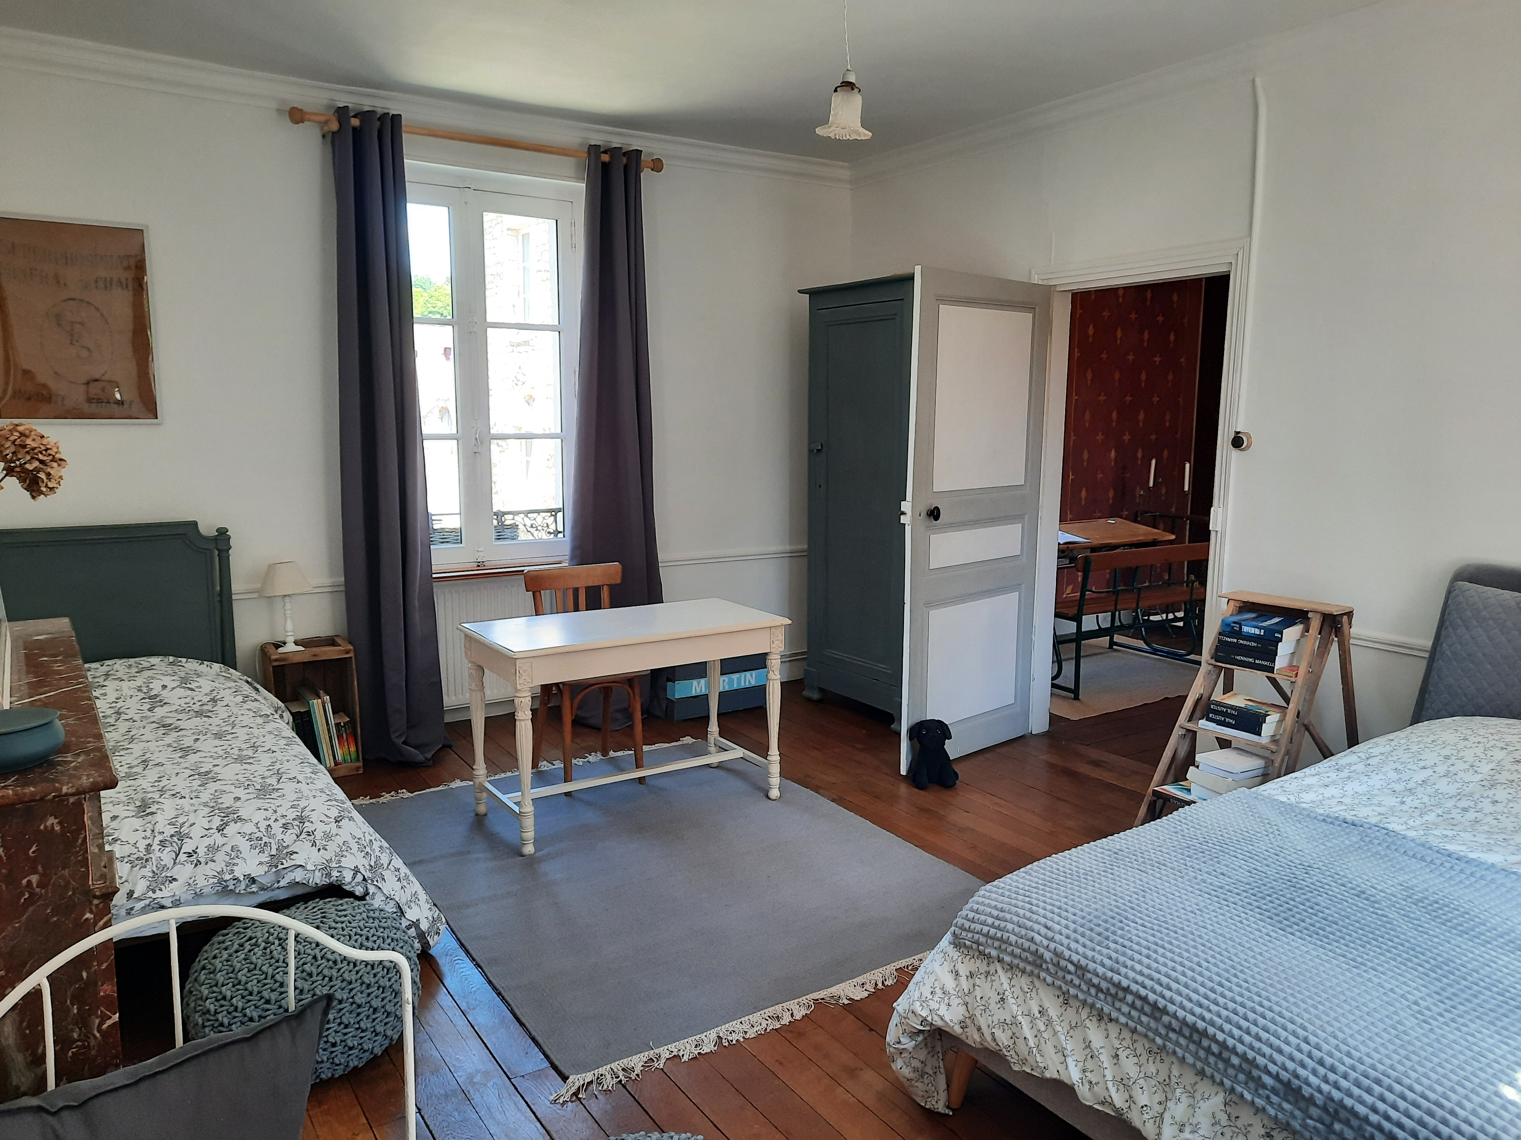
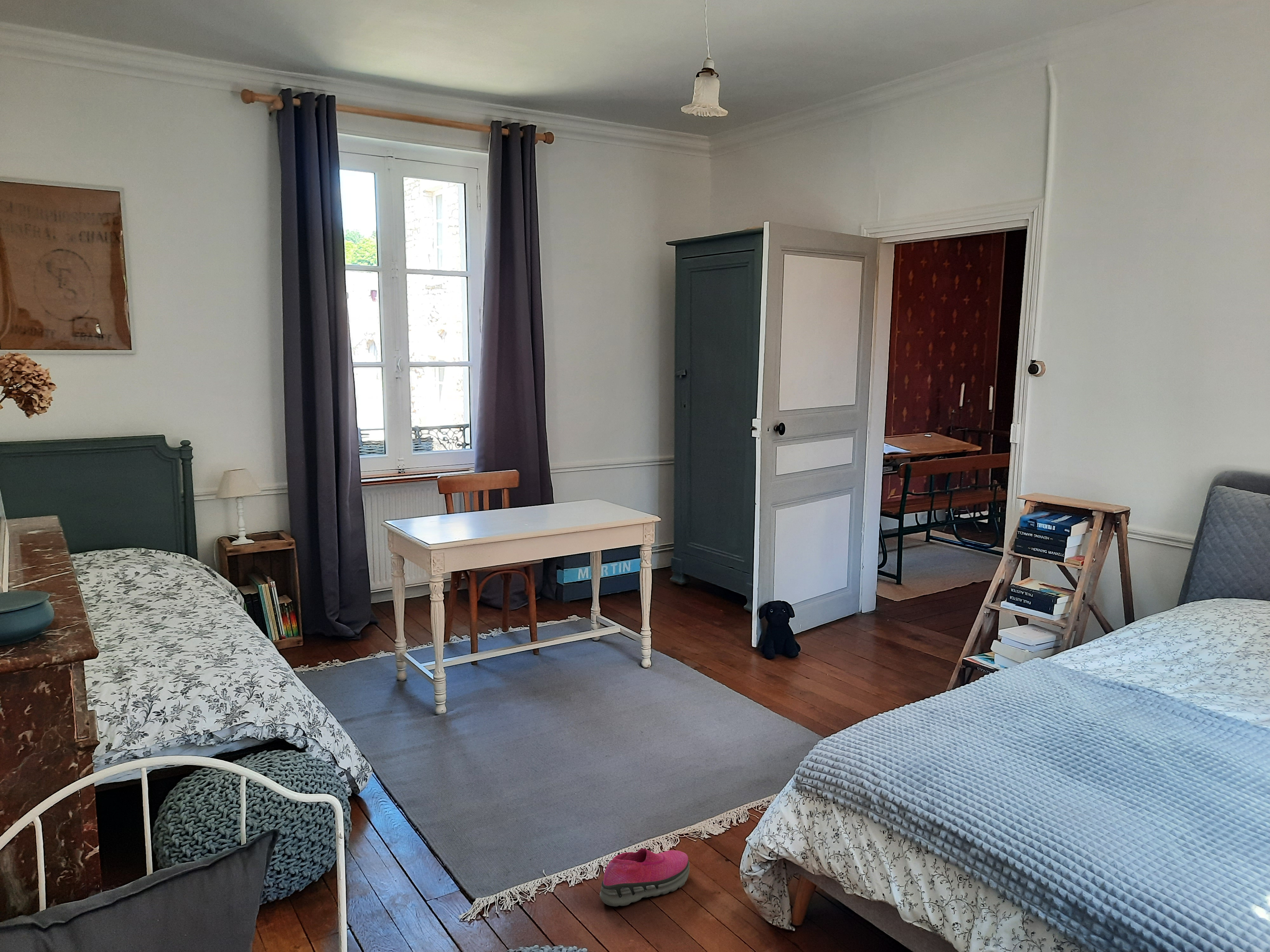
+ shoe (647, 869)
